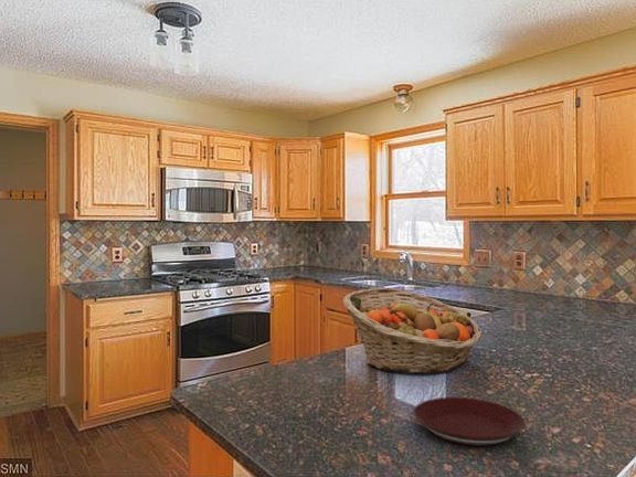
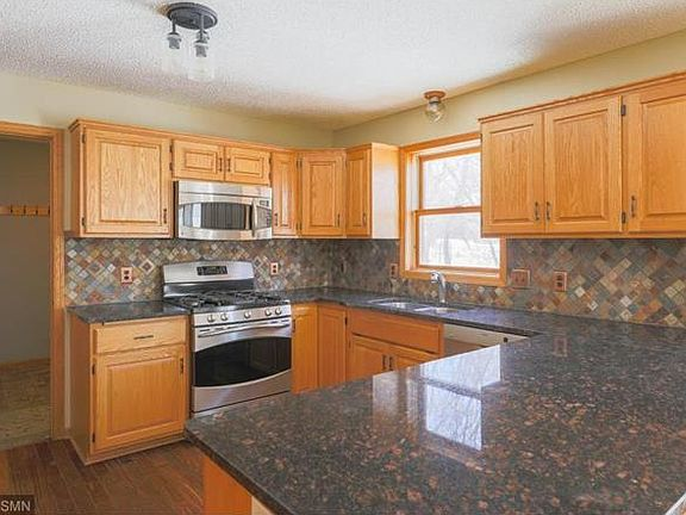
- plate (467, 422)
- fruit basket (412, 326)
